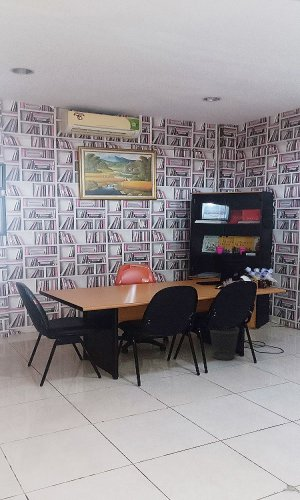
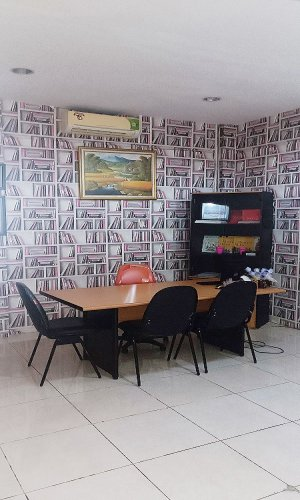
- wastebasket (224, 343)
